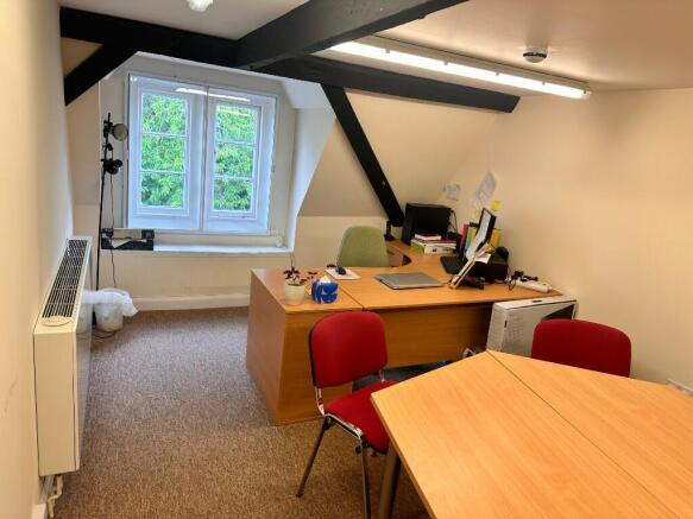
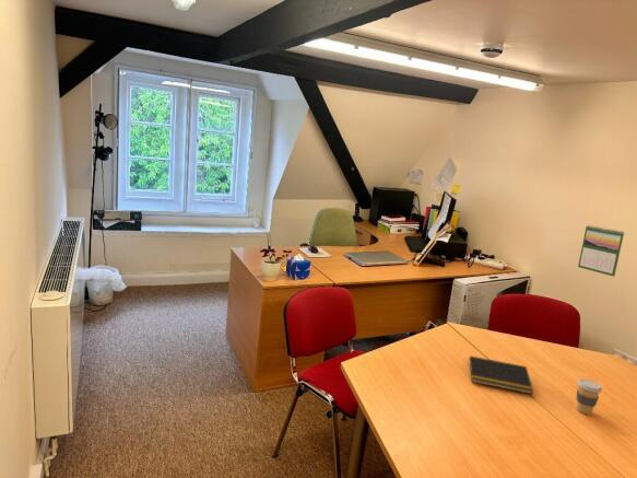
+ calendar (600, 249)
+ notepad (499, 373)
+ coffee cup (587, 397)
